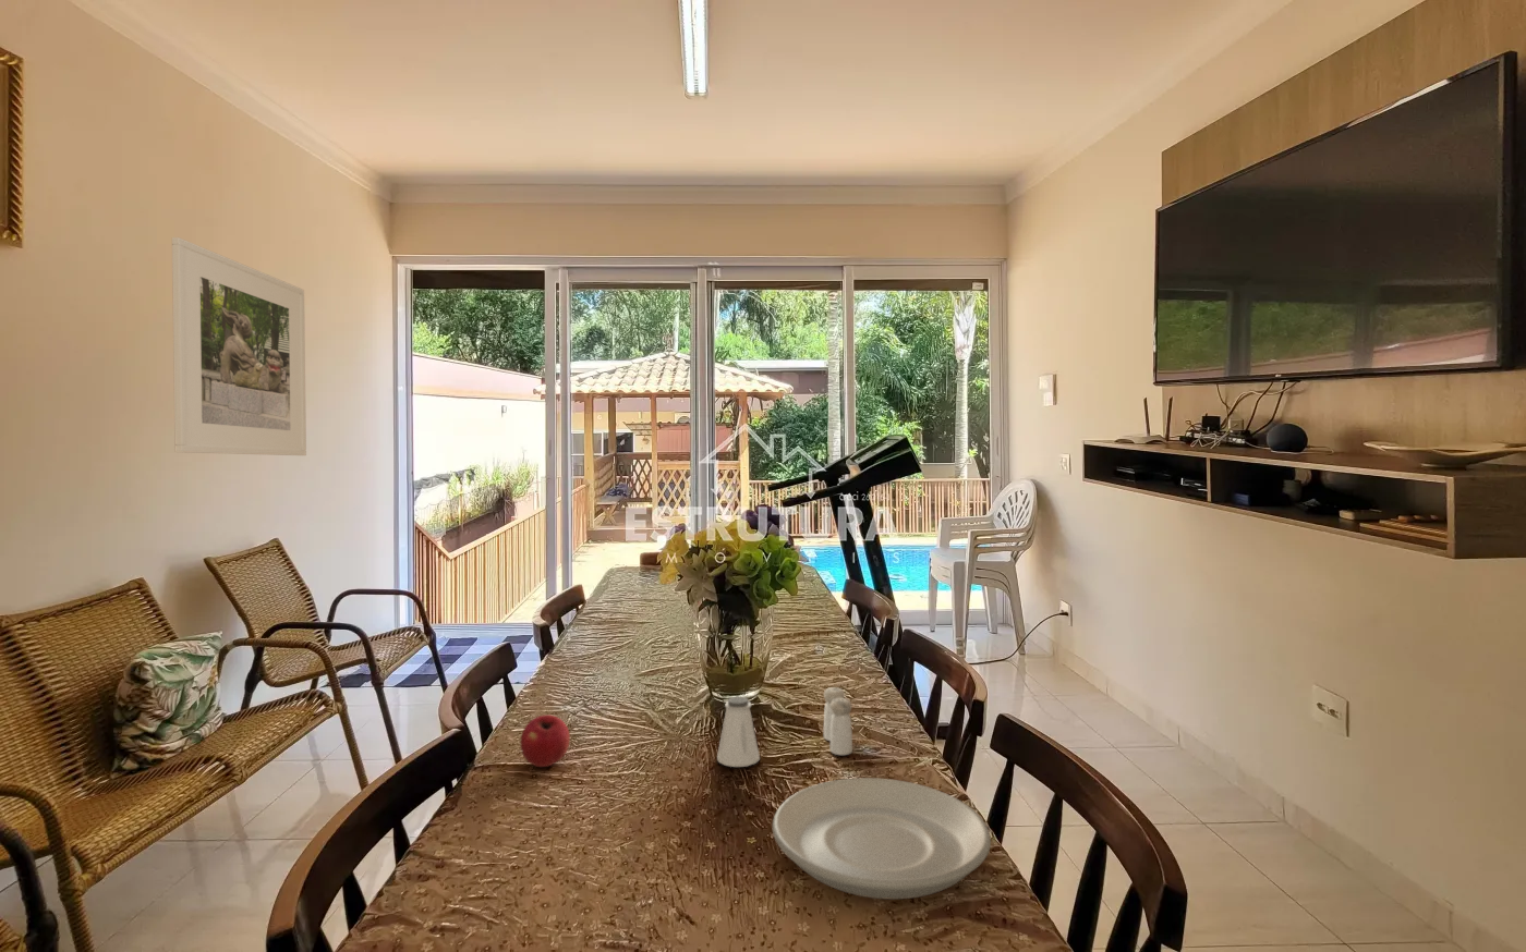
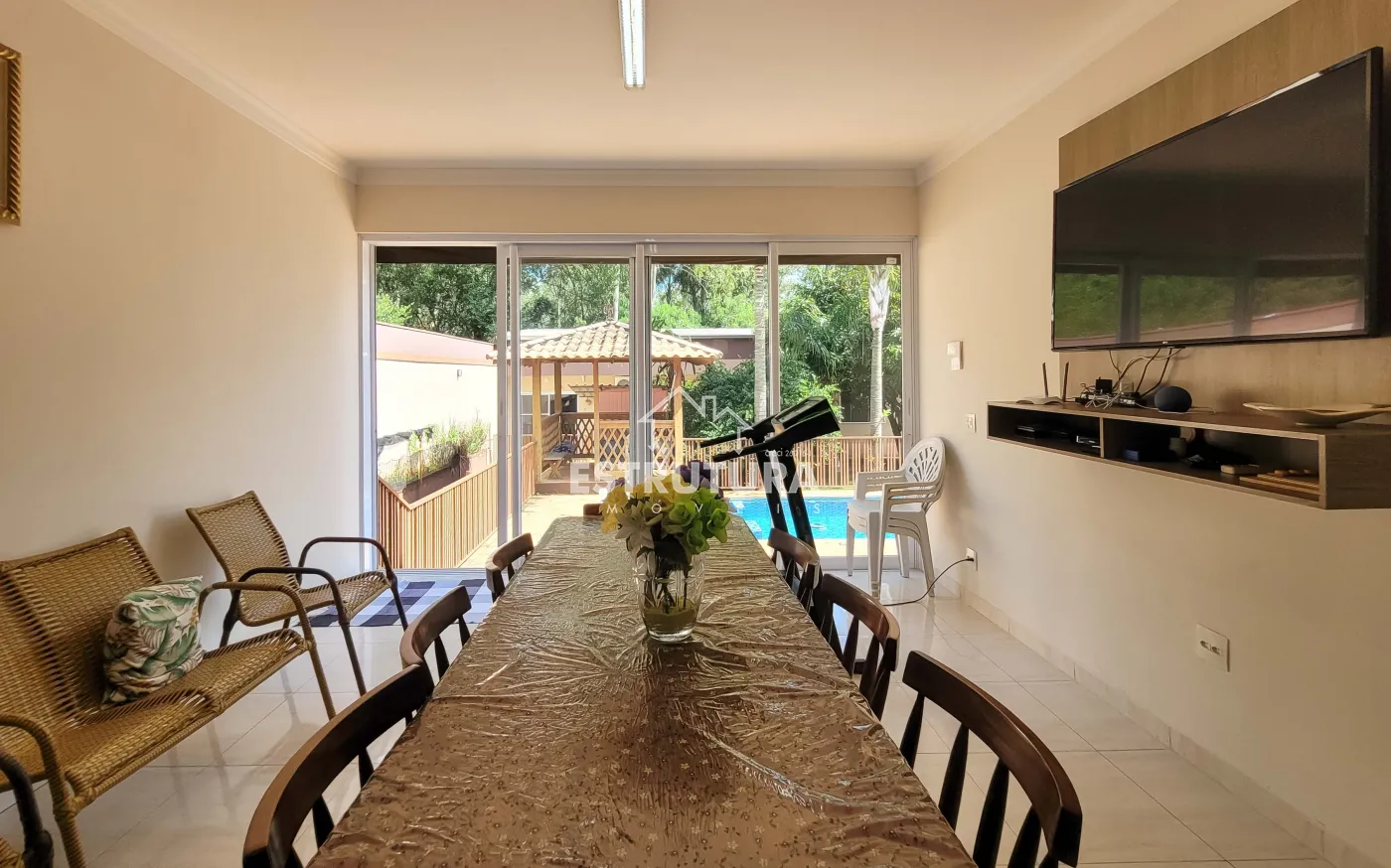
- plate (879, 839)
- apple (545, 740)
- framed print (248, 361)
- saltshaker (738, 728)
- salt and pepper shaker (837, 718)
